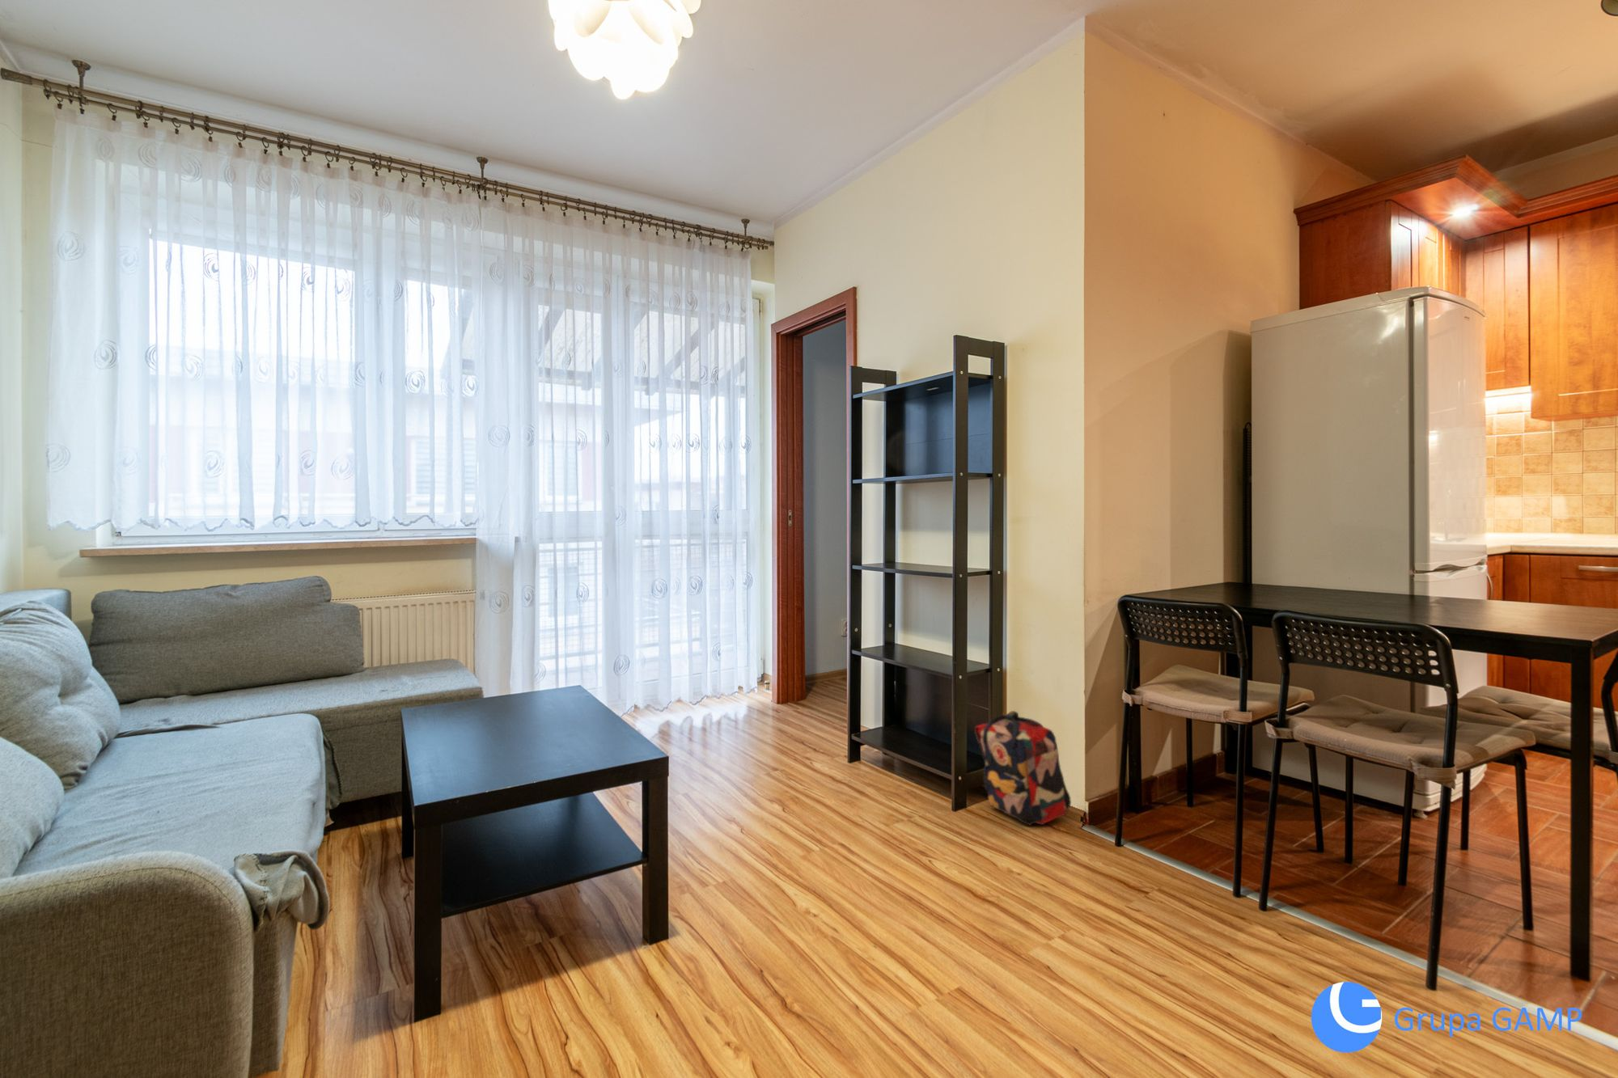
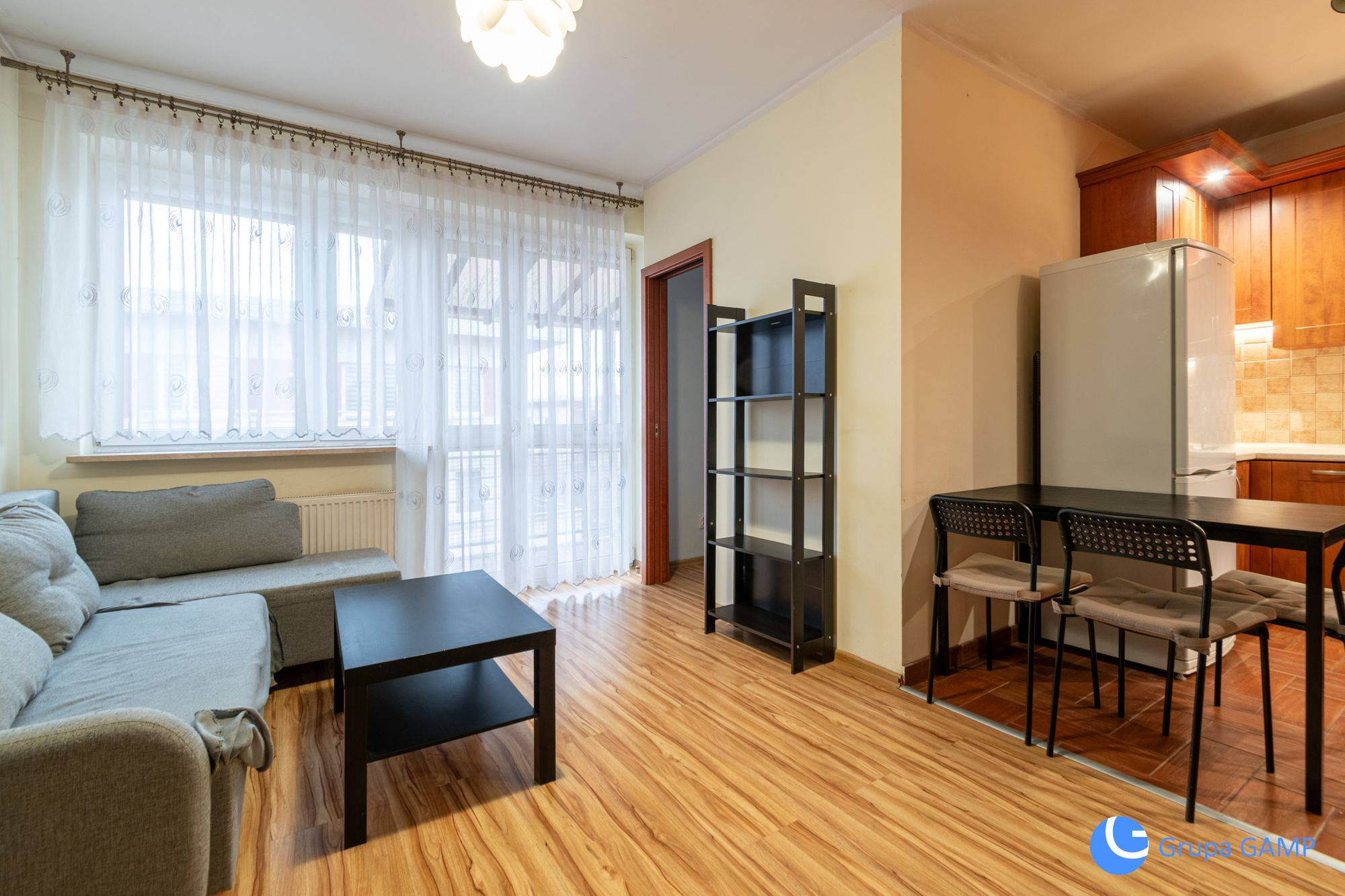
- backpack (1021, 762)
